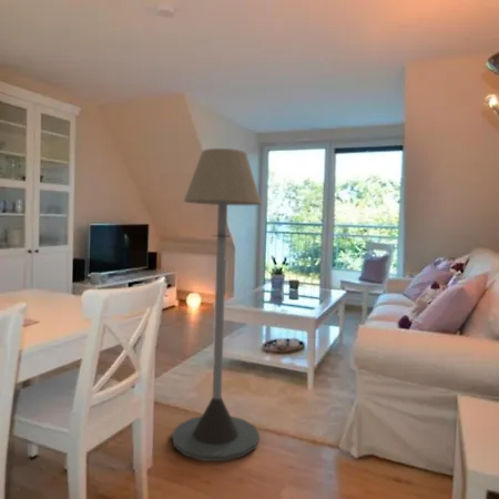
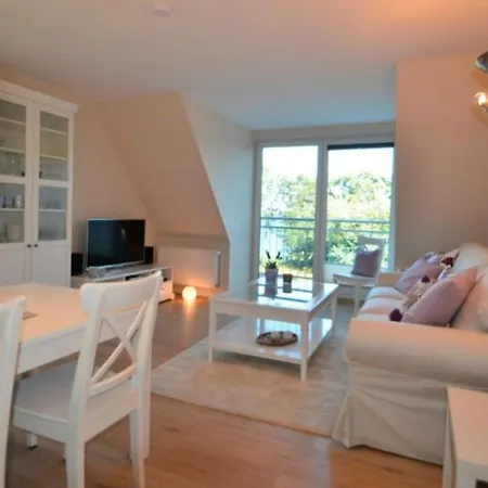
- floor lamp (220, 297)
